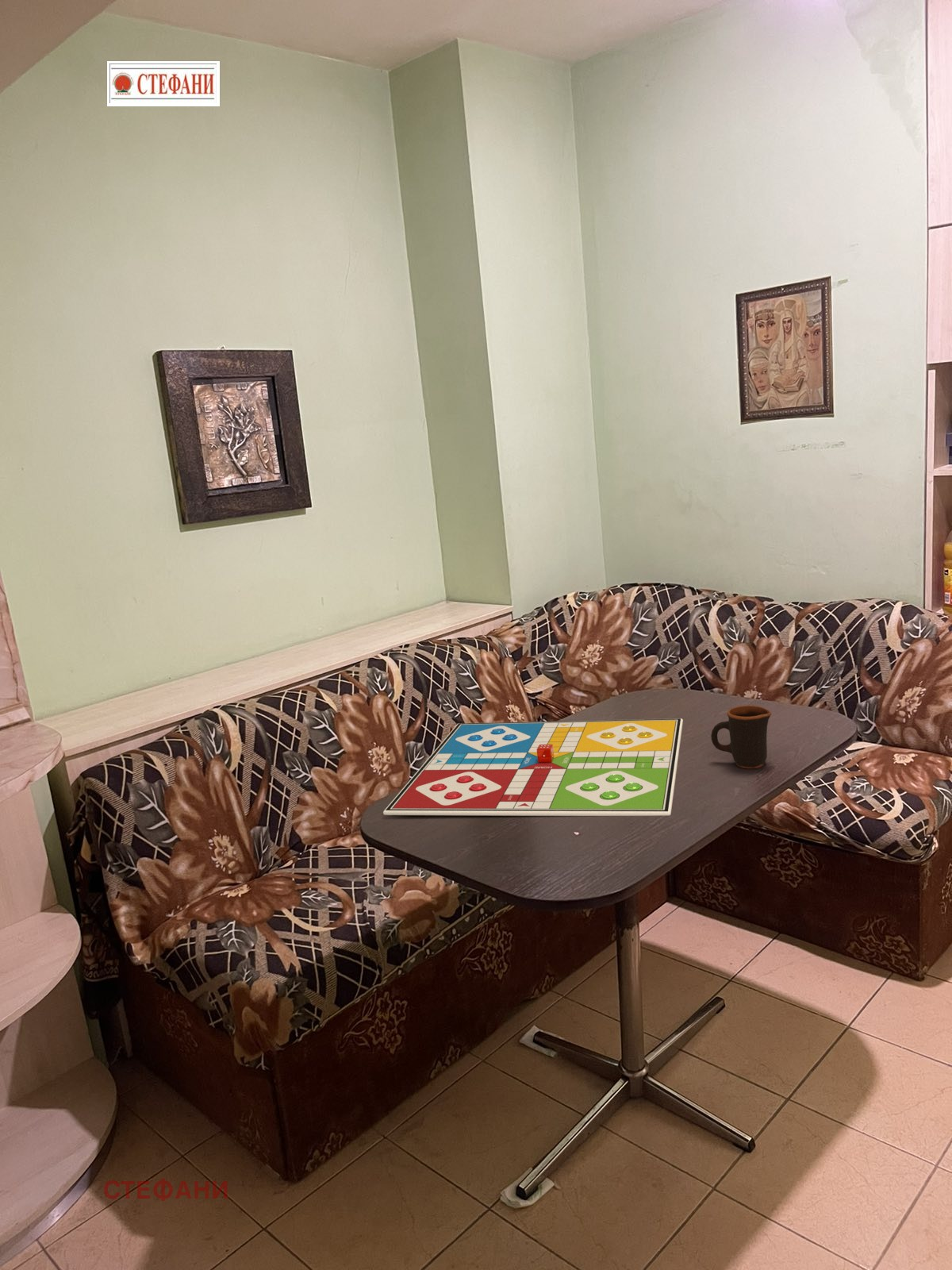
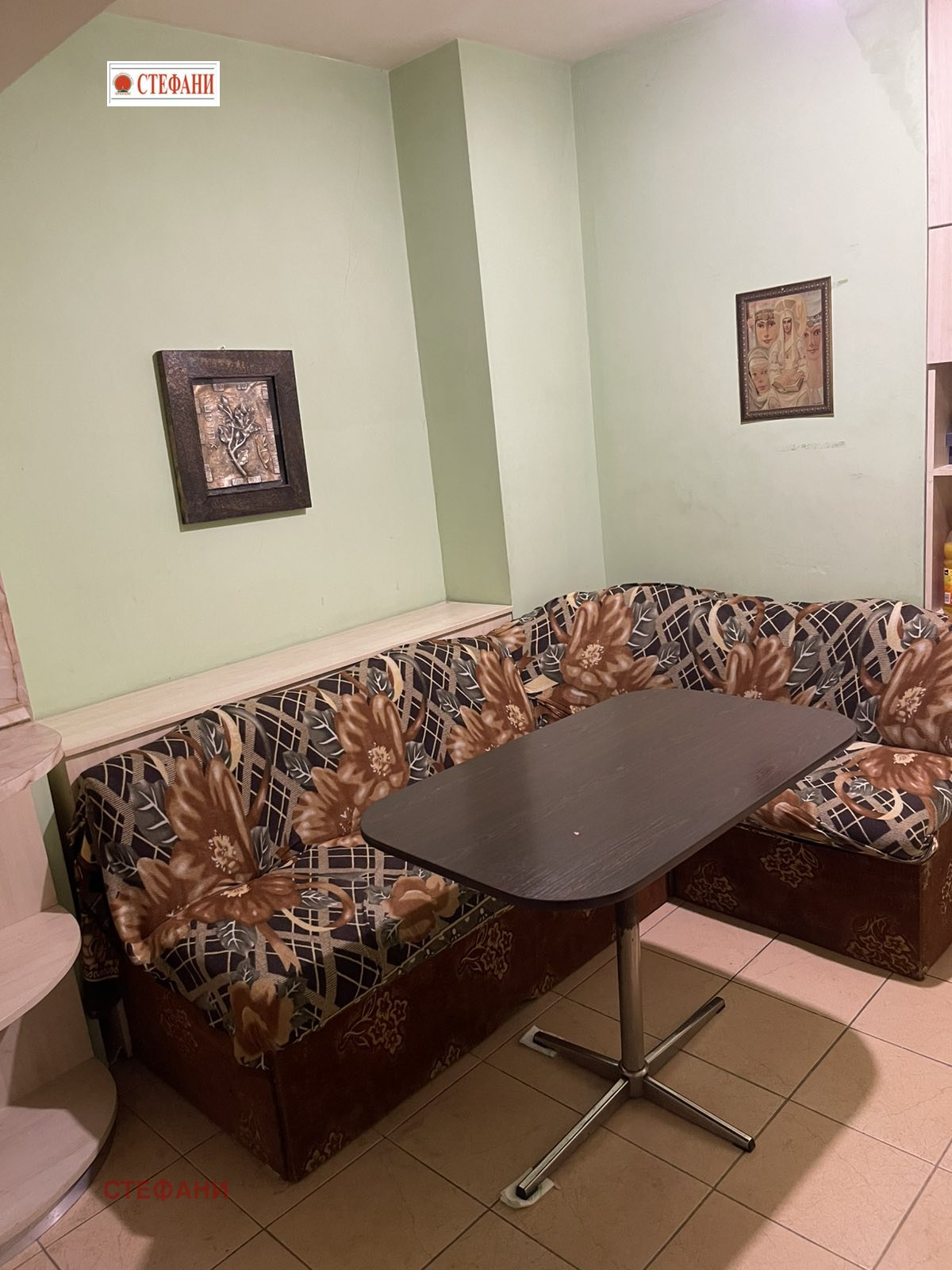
- gameboard (546, 755)
- mug (740, 737)
